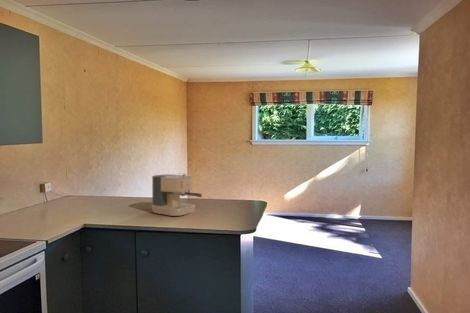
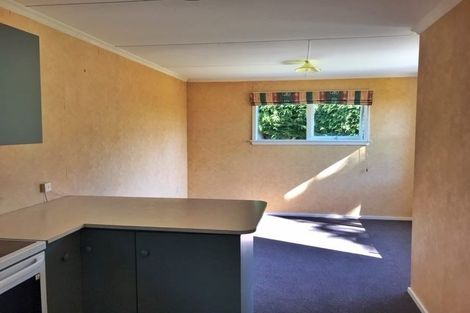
- coffee maker (177, 193)
